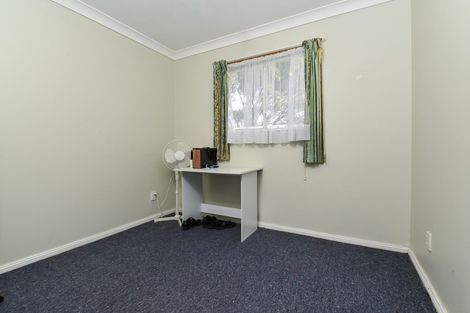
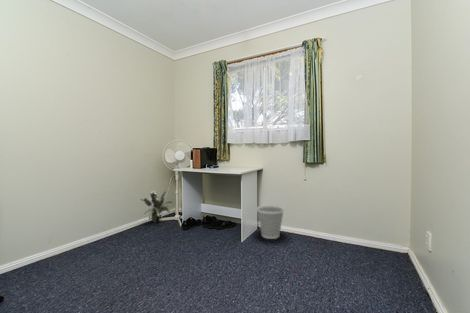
+ potted plant (157, 207)
+ wastebasket (270, 221)
